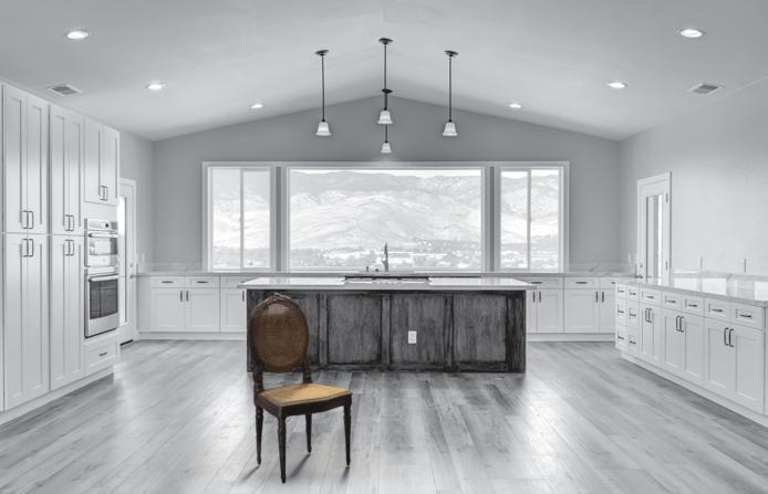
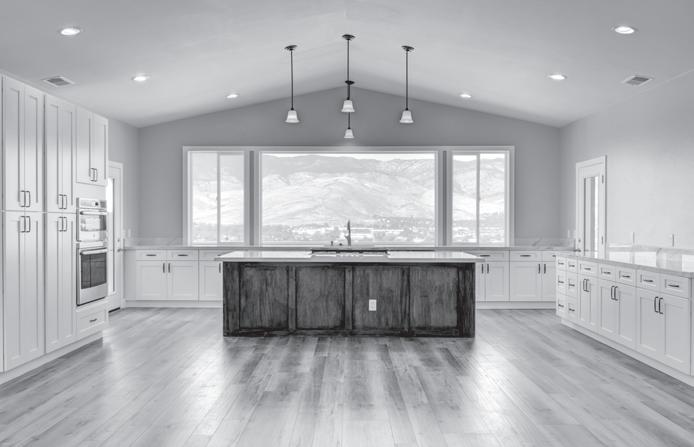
- dining chair (301, 382)
